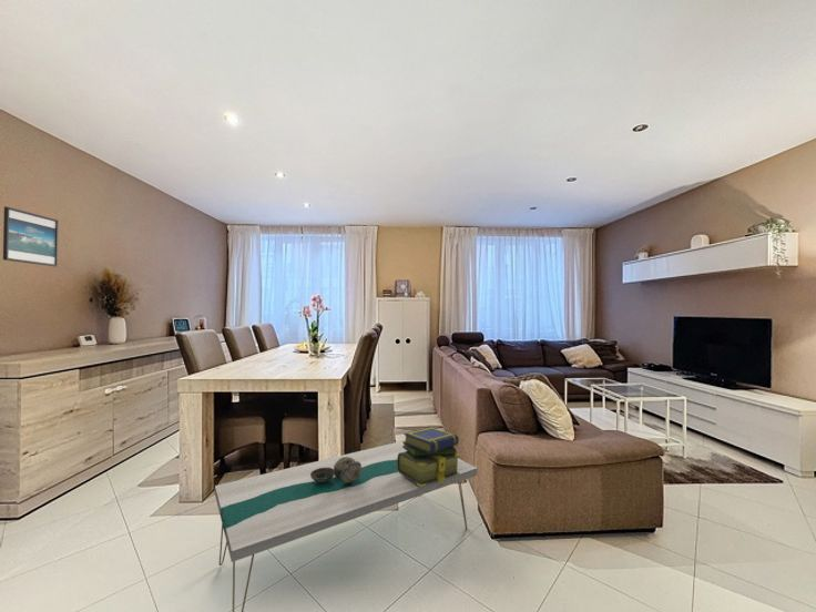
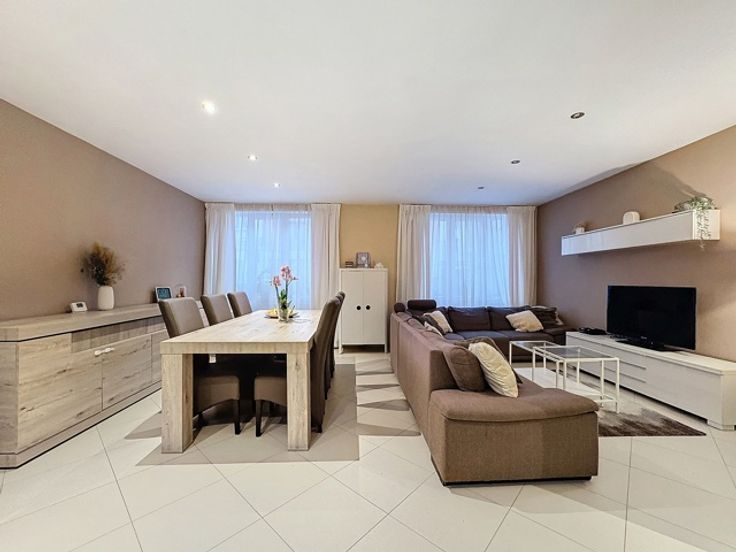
- coffee table (353, 510)
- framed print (32, 238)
- decorative bowl (339, 466)
- stack of books (429, 451)
